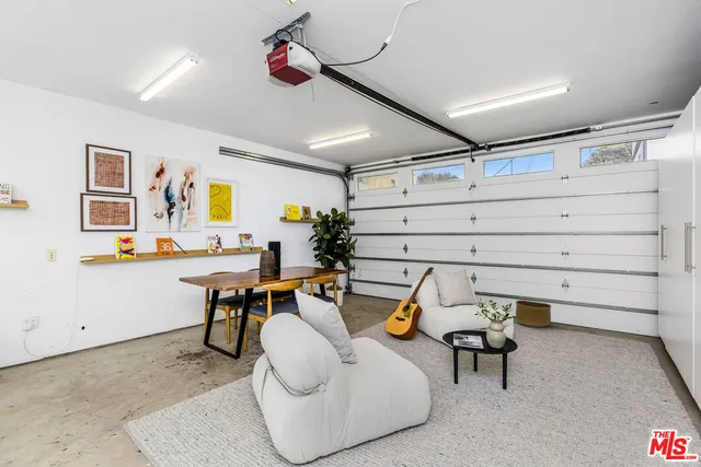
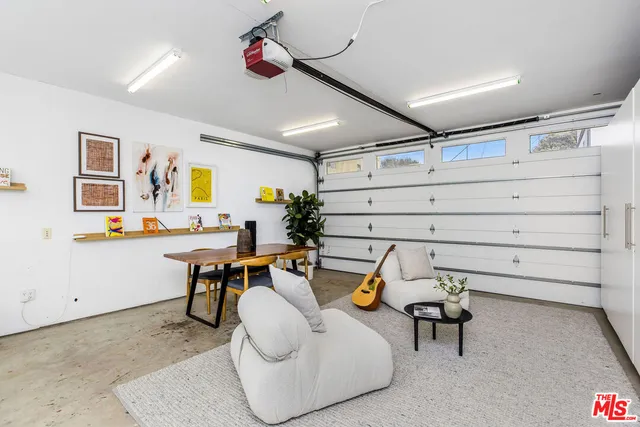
- basket (532, 313)
